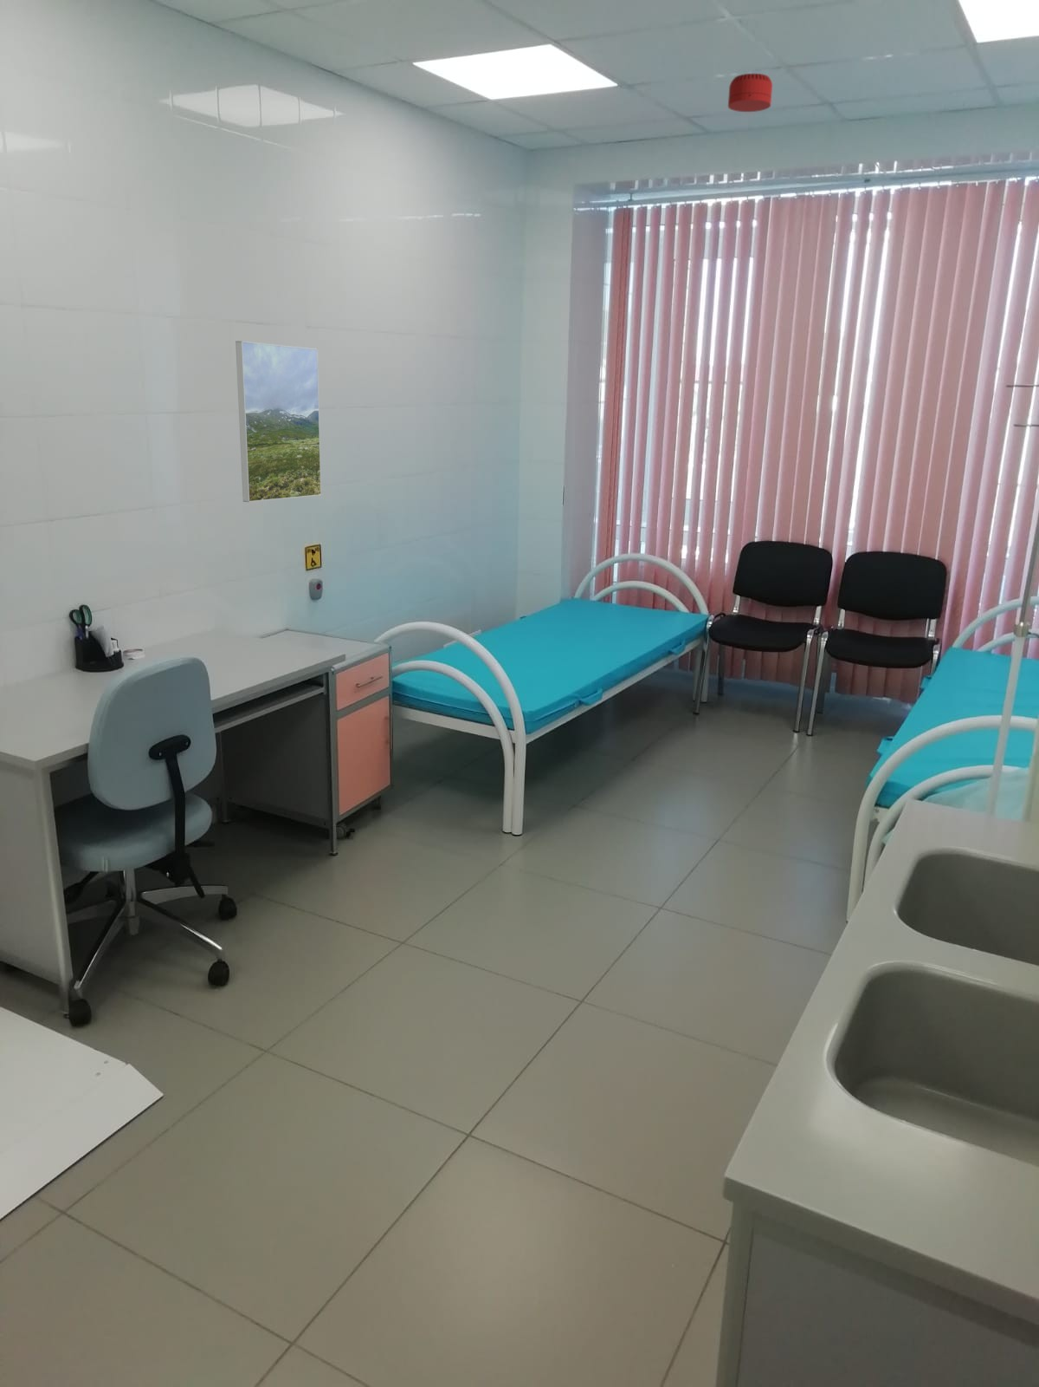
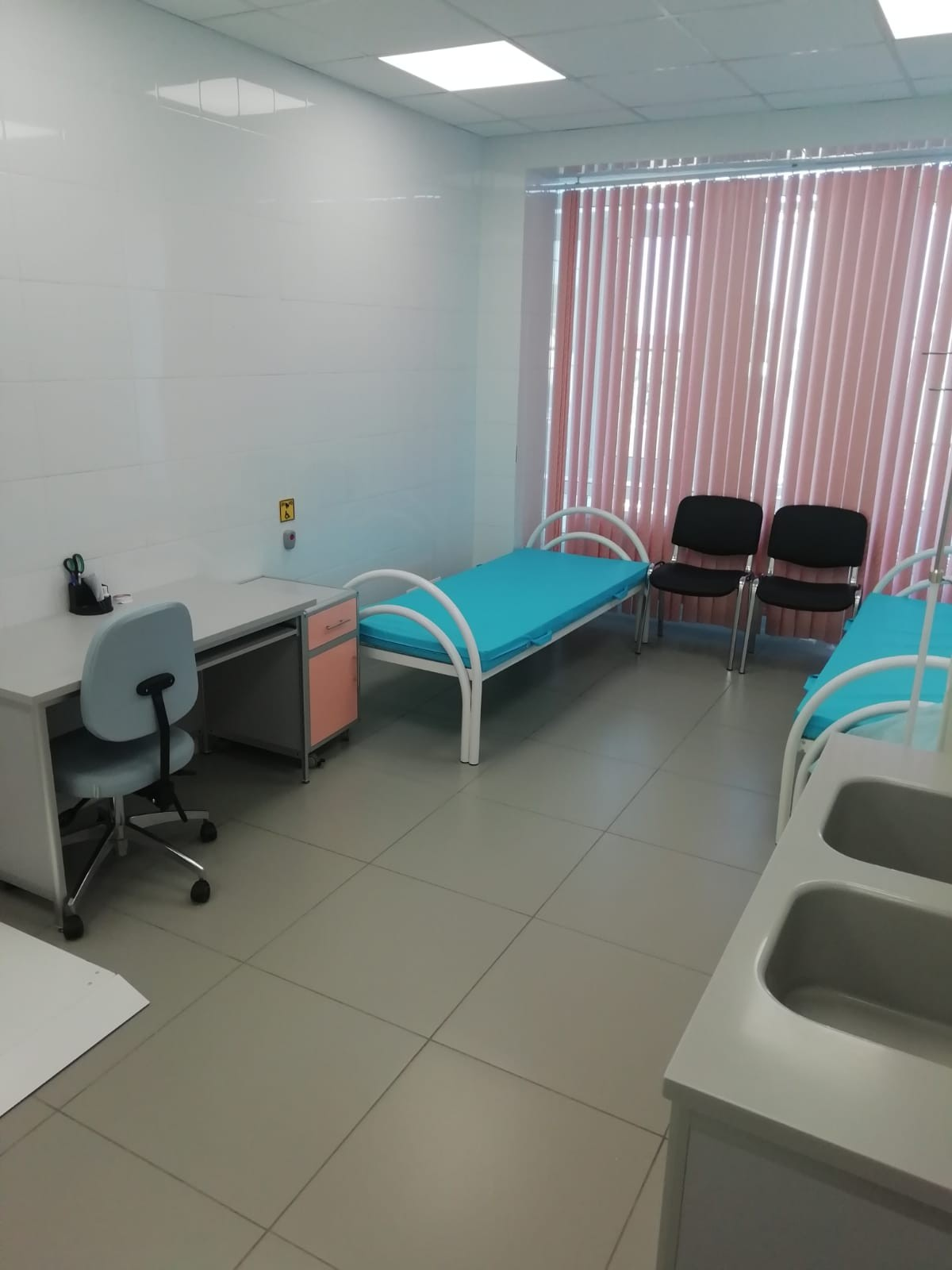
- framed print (280, 423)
- smoke detector (750, 92)
